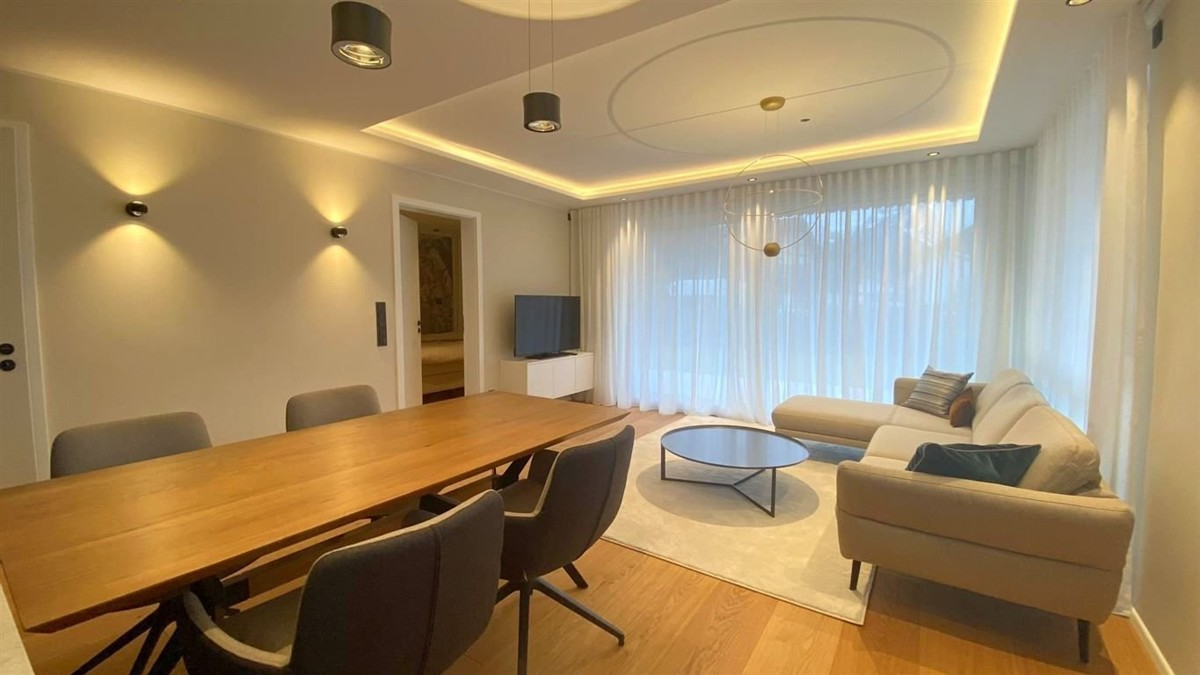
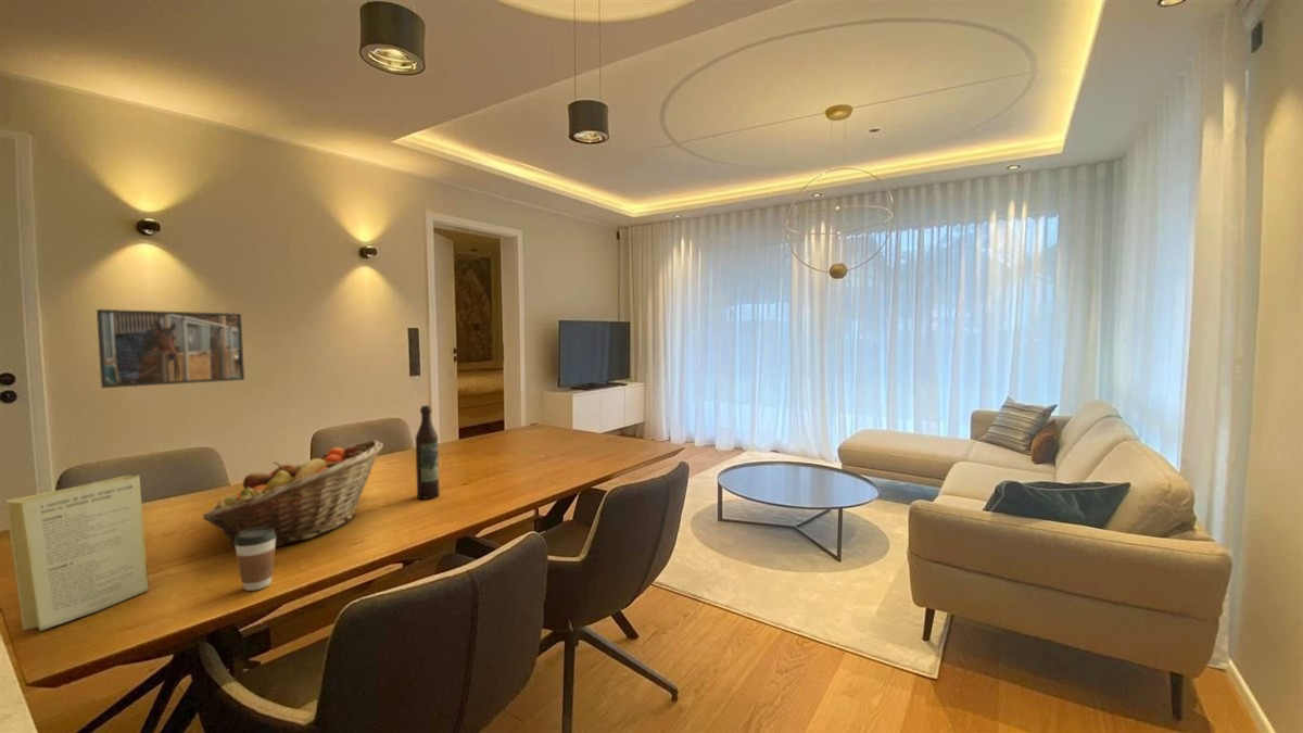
+ wine bottle (427, 451)
+ book (84, 546)
+ fruit basket (304, 486)
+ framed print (176, 347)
+ coffee cup (256, 558)
